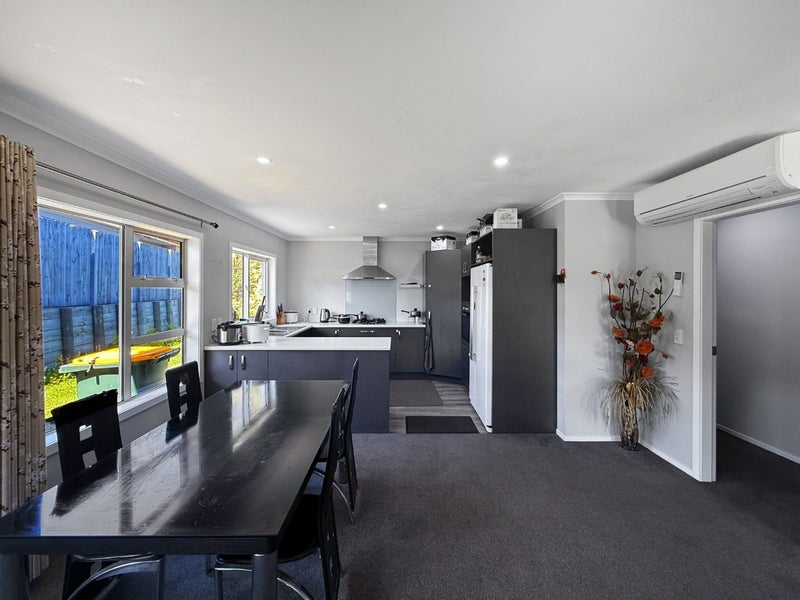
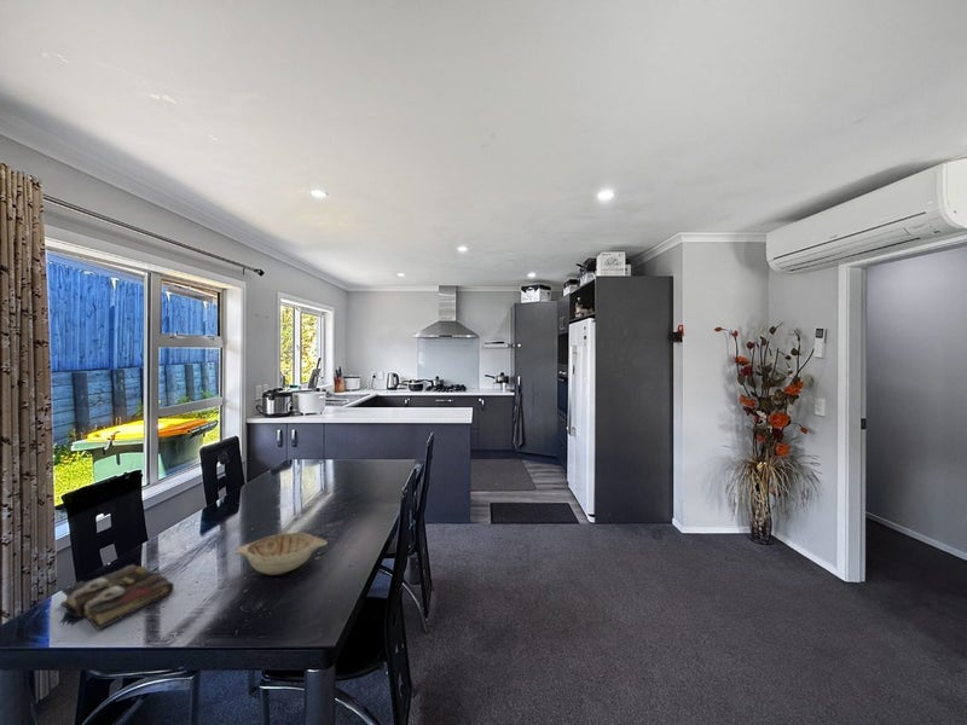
+ decorative bowl (282, 555)
+ book (117, 587)
